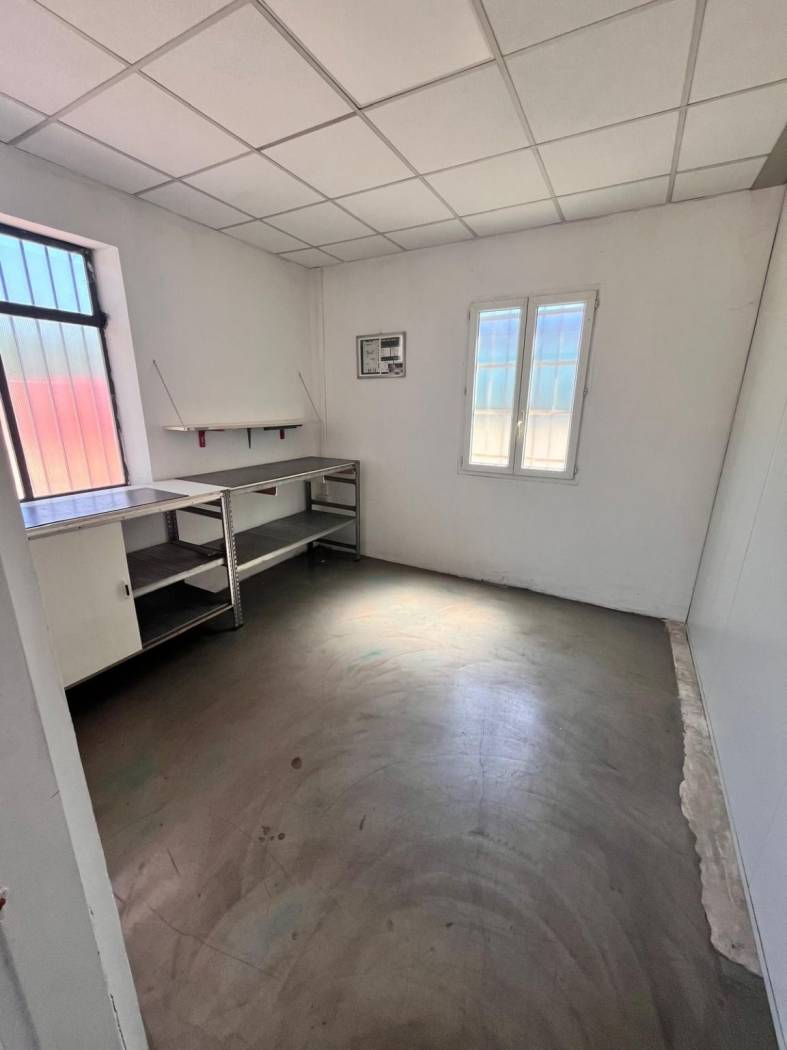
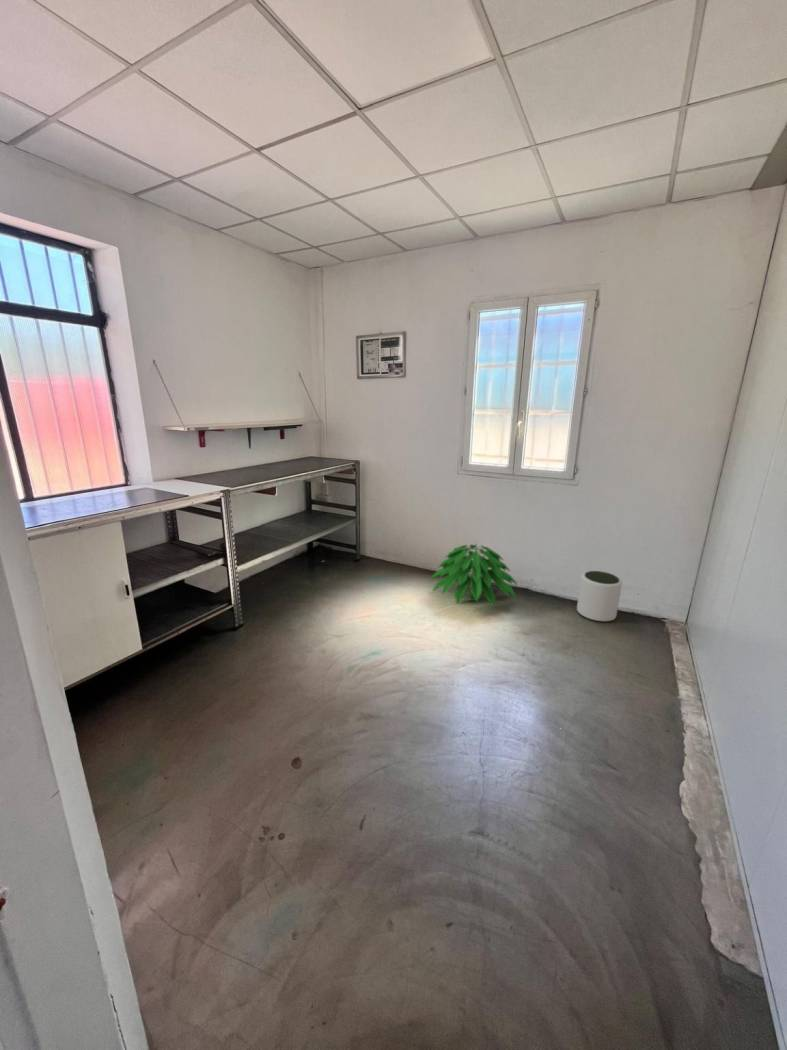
+ indoor plant (474, 570)
+ plant pot (598, 595)
